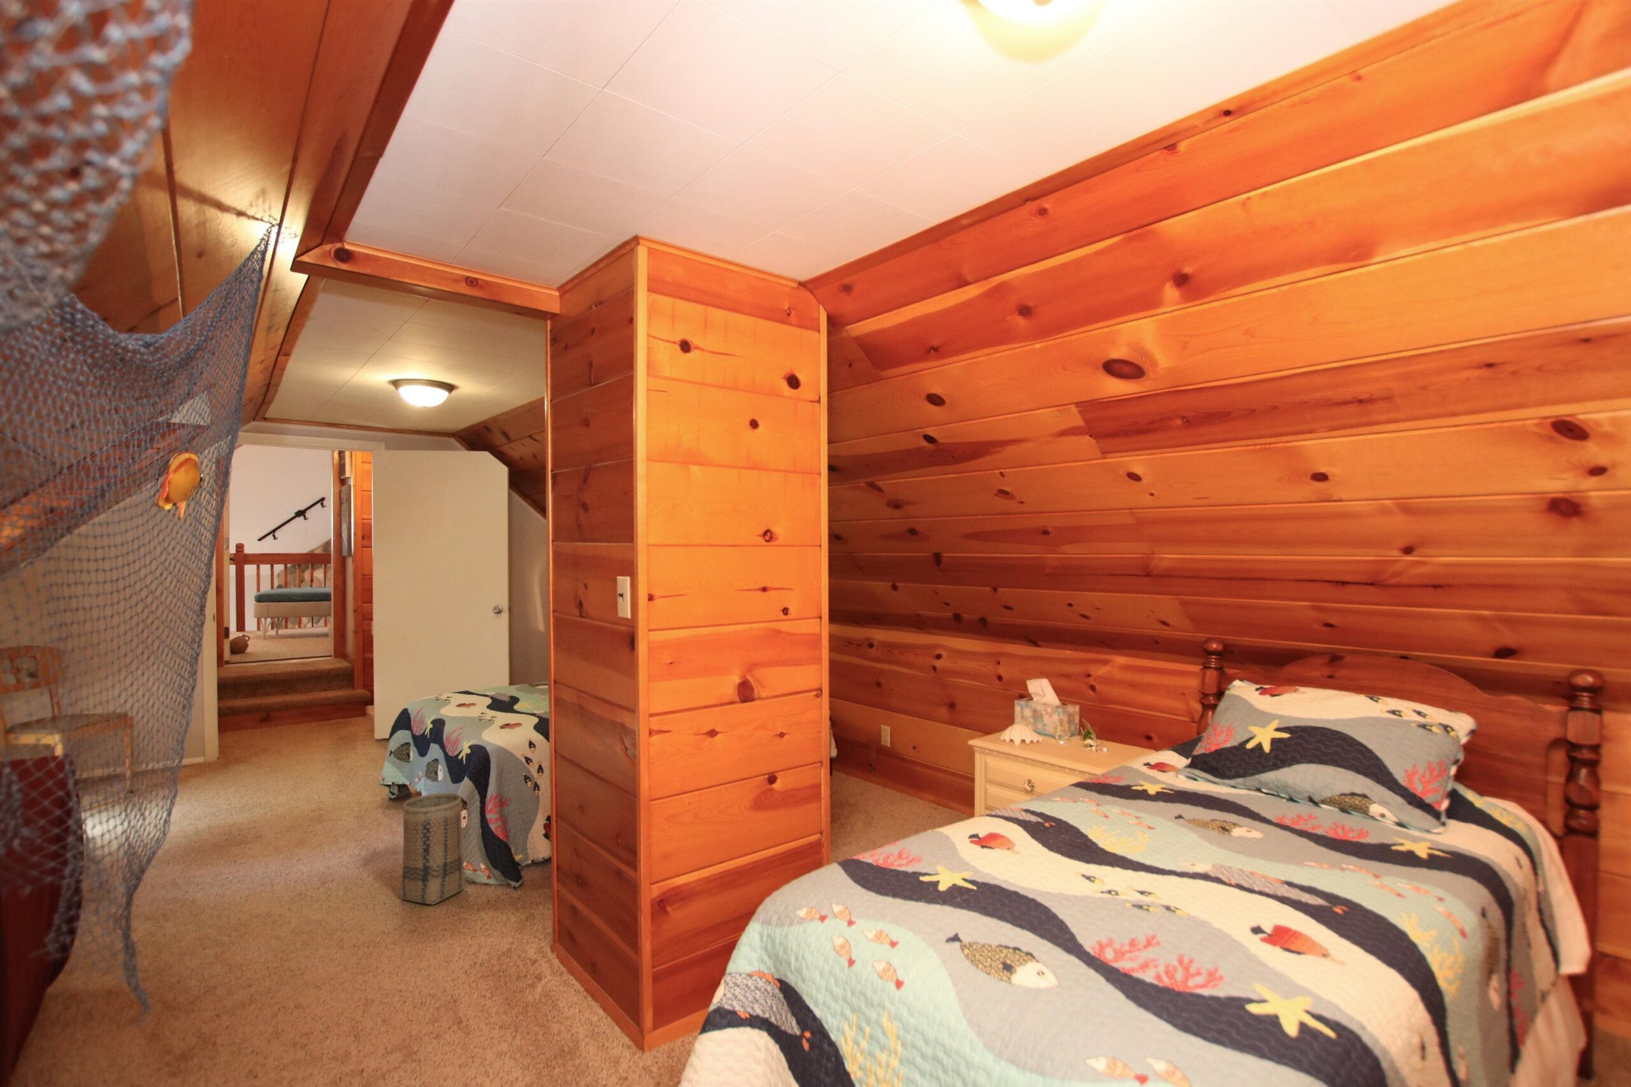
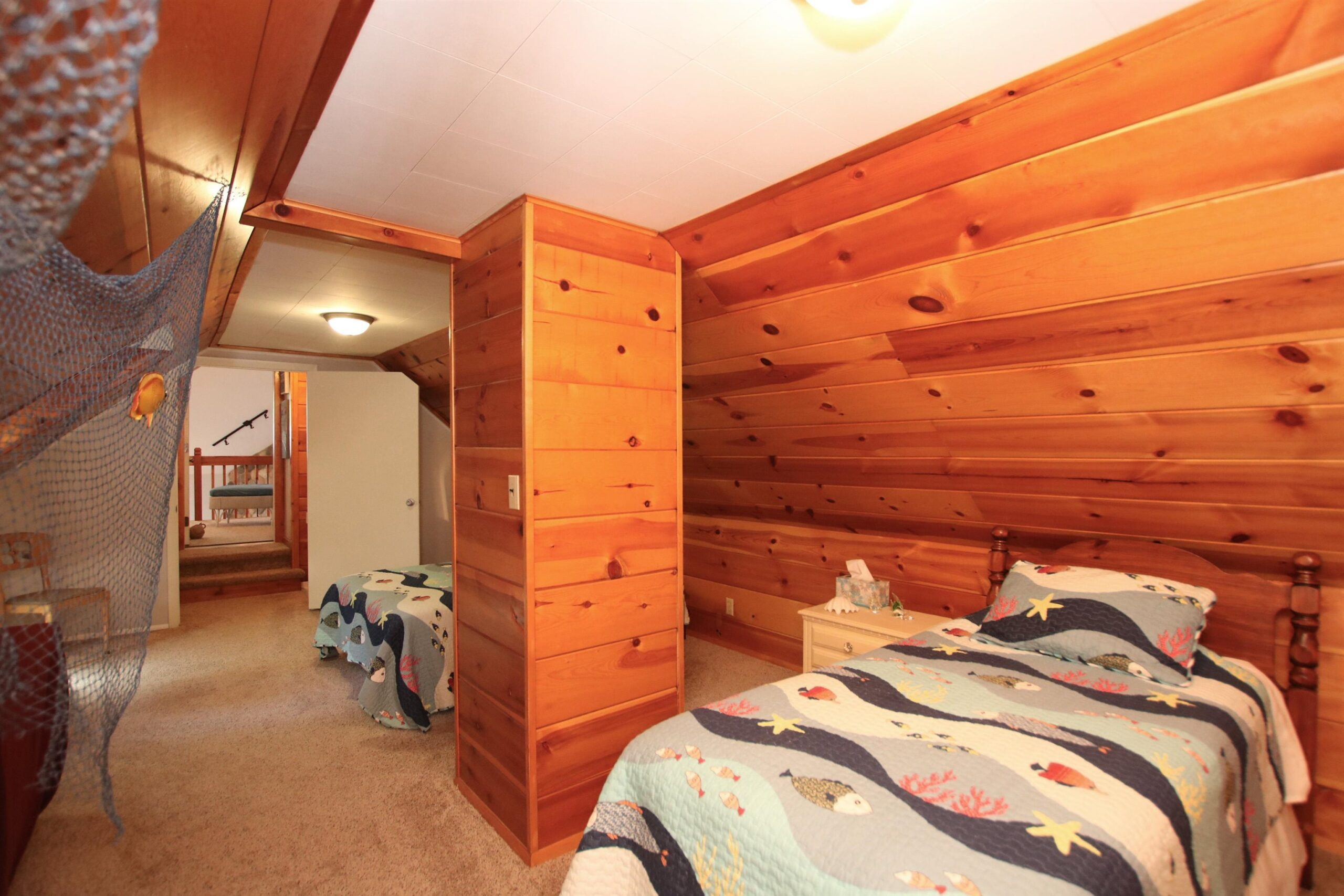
- basket (432, 847)
